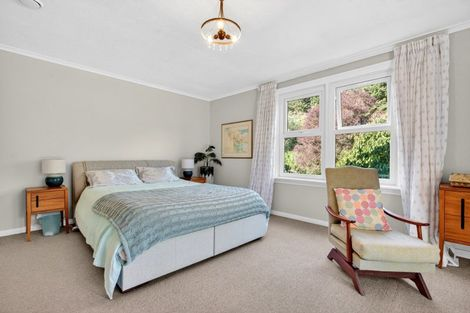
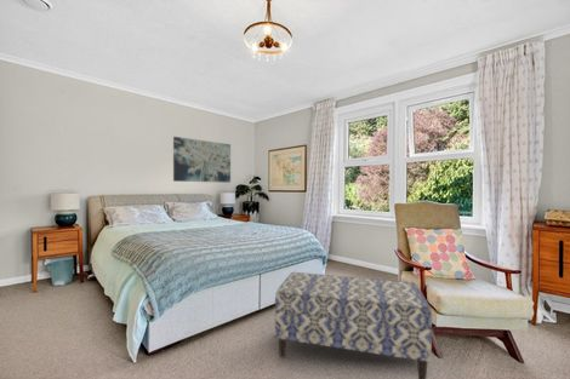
+ bench (348, 318)
+ wall art (204, 161)
